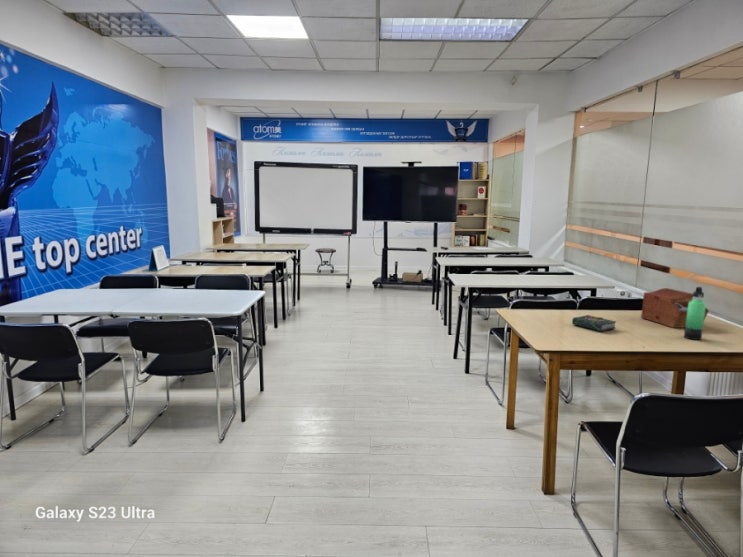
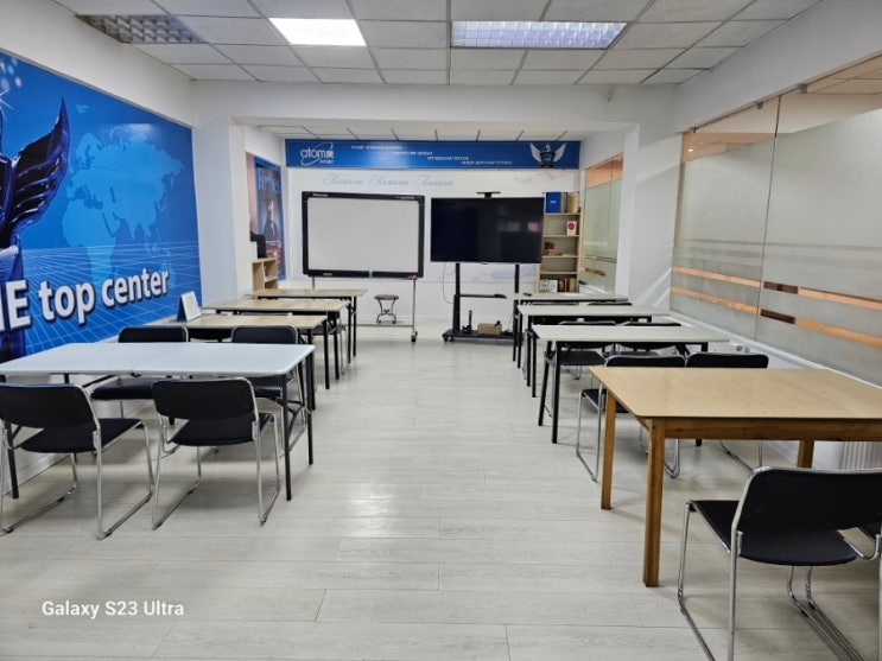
- book (593, 322)
- thermos bottle (696, 312)
- sewing box (673, 307)
